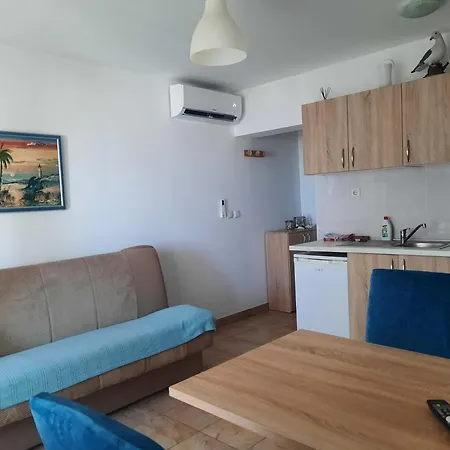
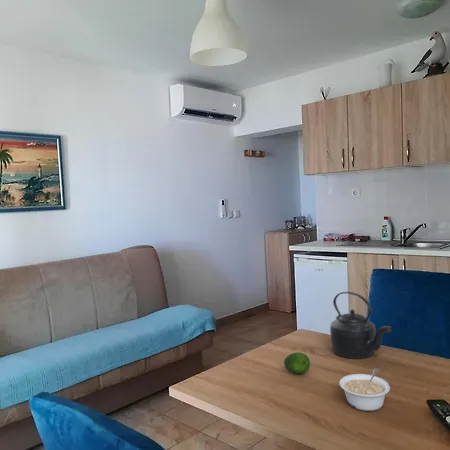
+ fruit (297, 362)
+ legume (364, 390)
+ kettle (361, 324)
